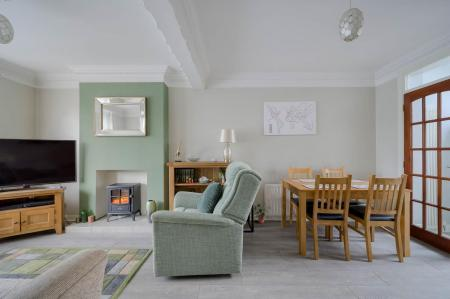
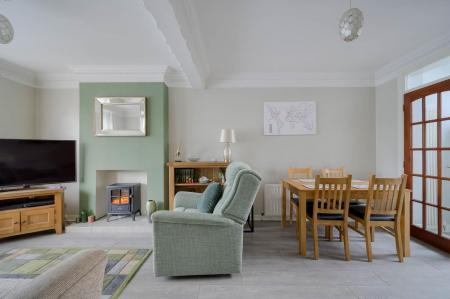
- potted plant (262, 211)
